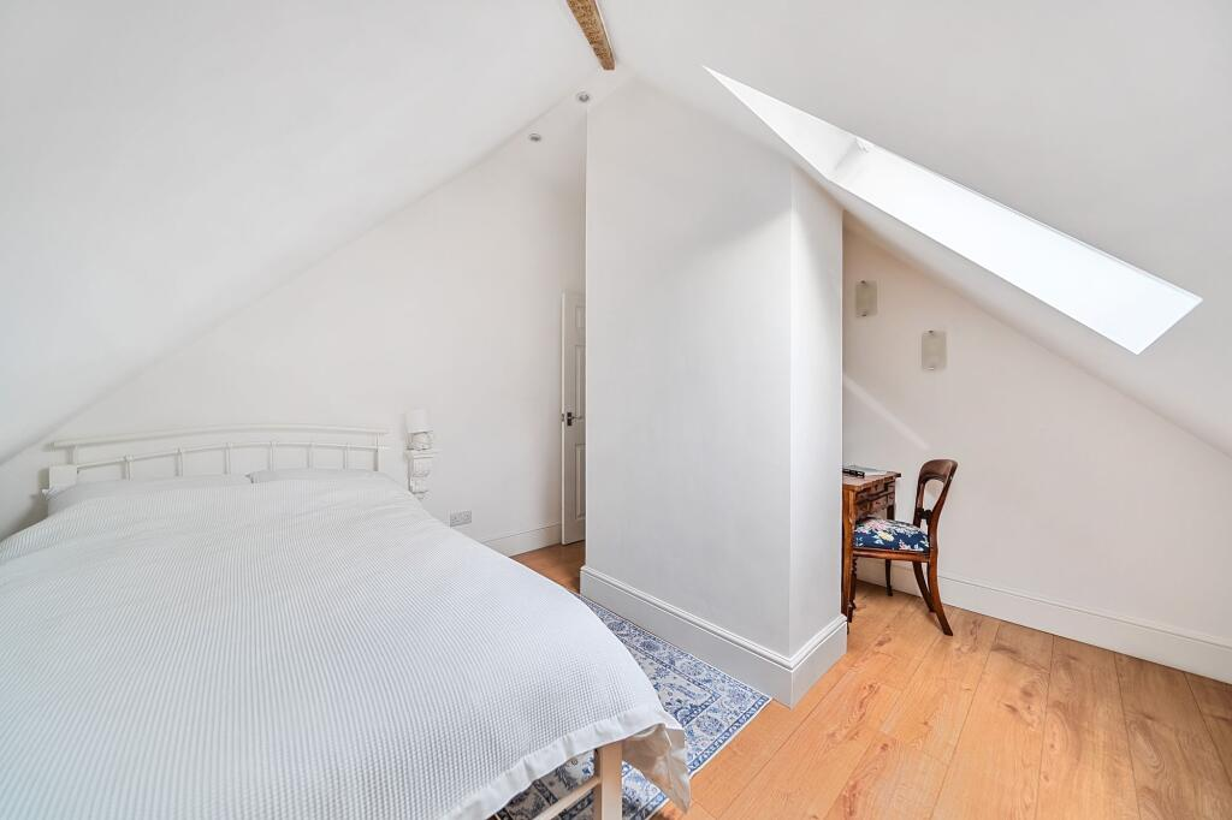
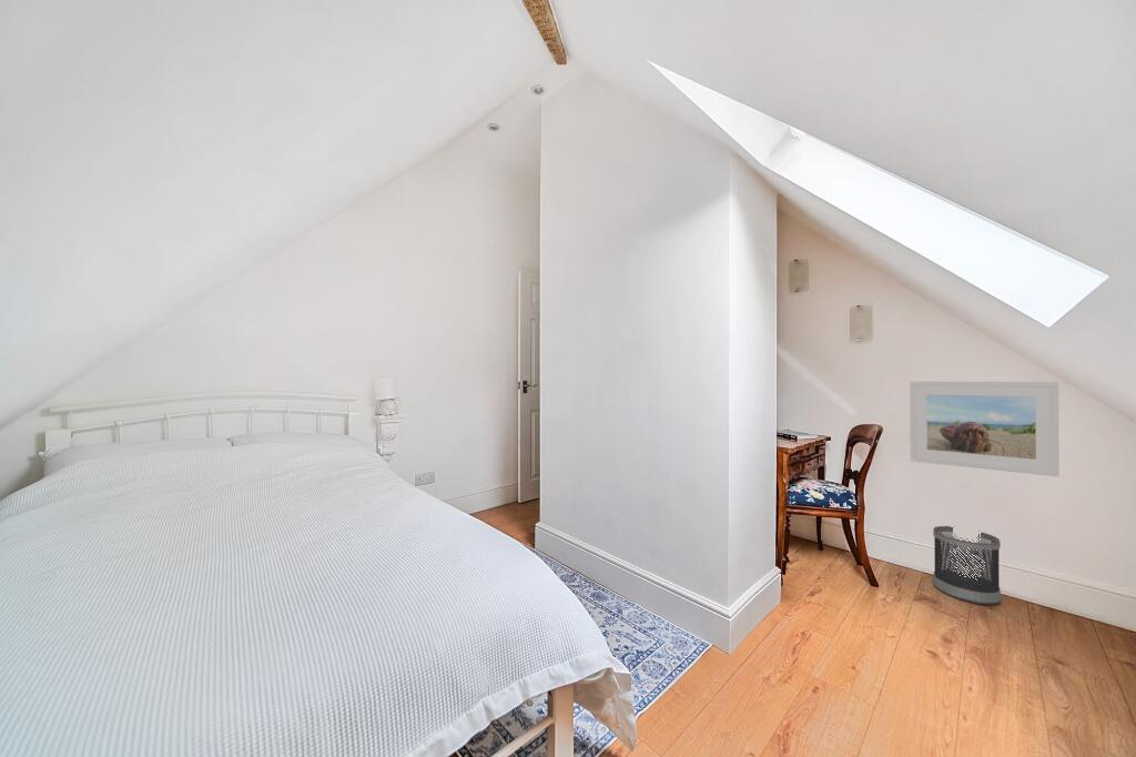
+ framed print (977, 424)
+ wastebasket (965, 563)
